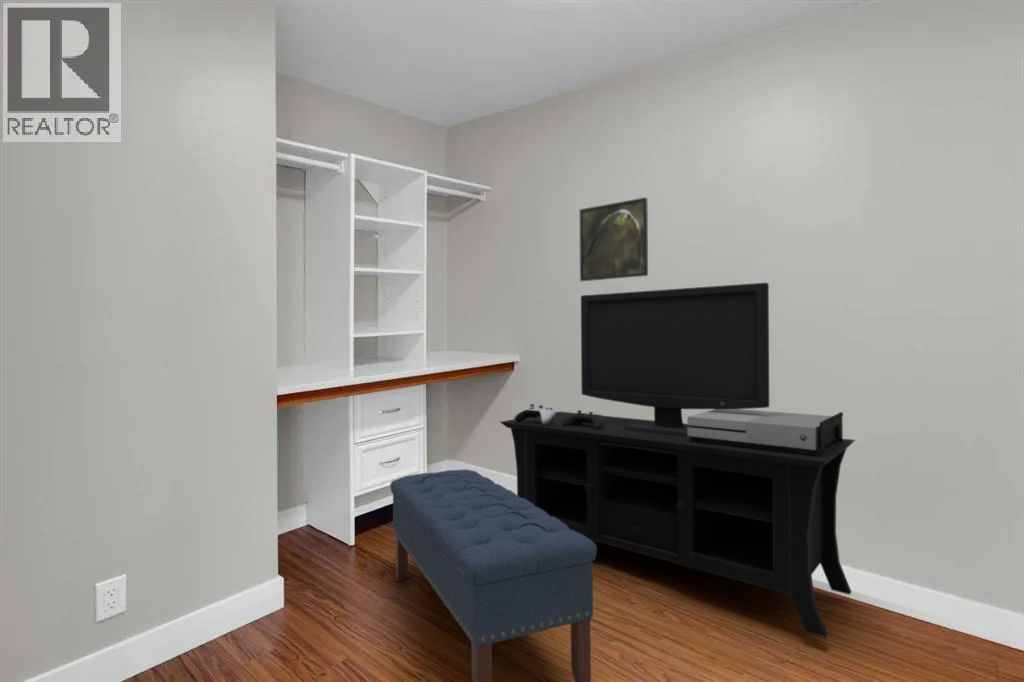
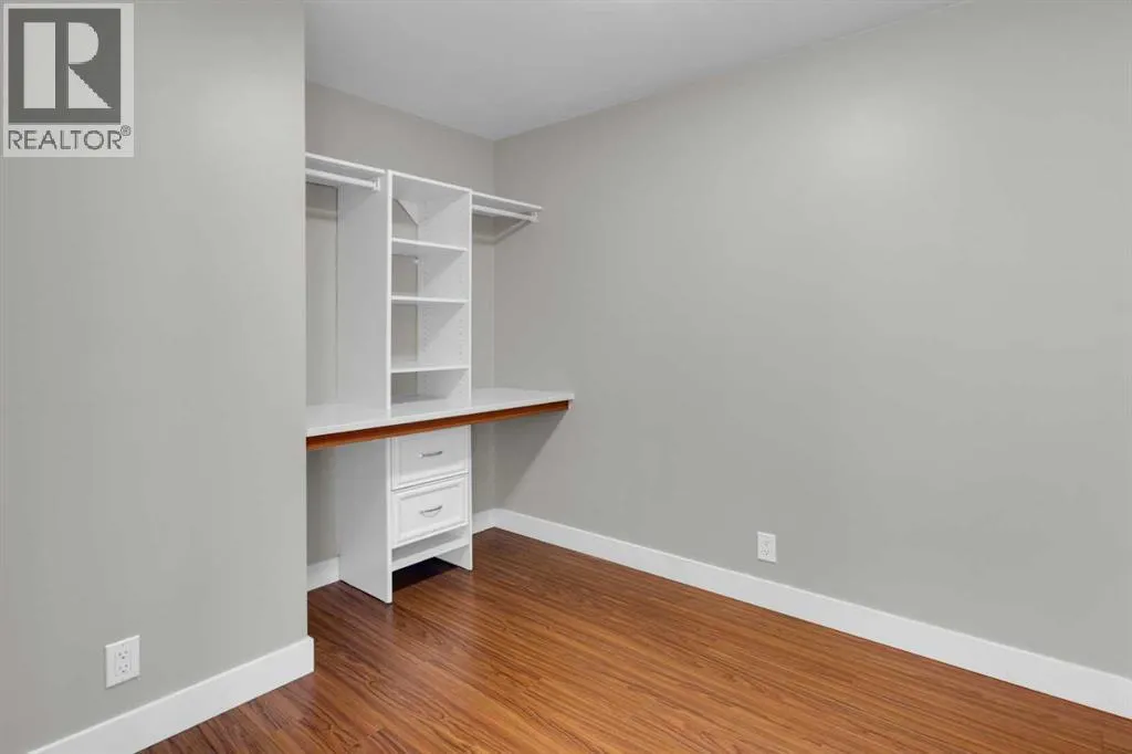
- bench (474, 562)
- media console (657, 427)
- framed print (612, 241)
